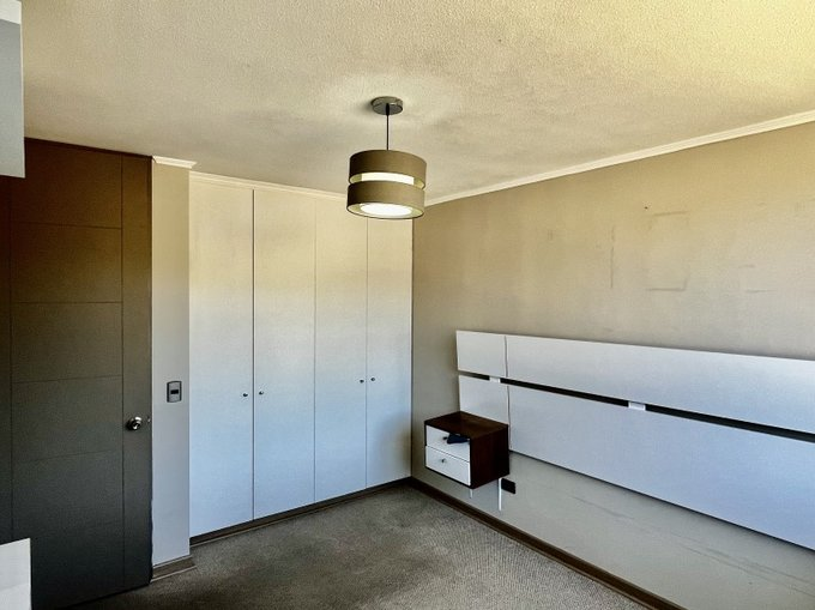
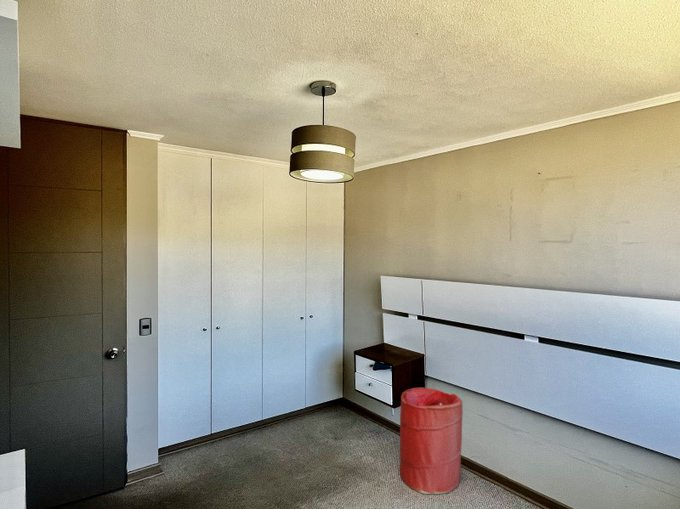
+ laundry hamper (430, 434)
